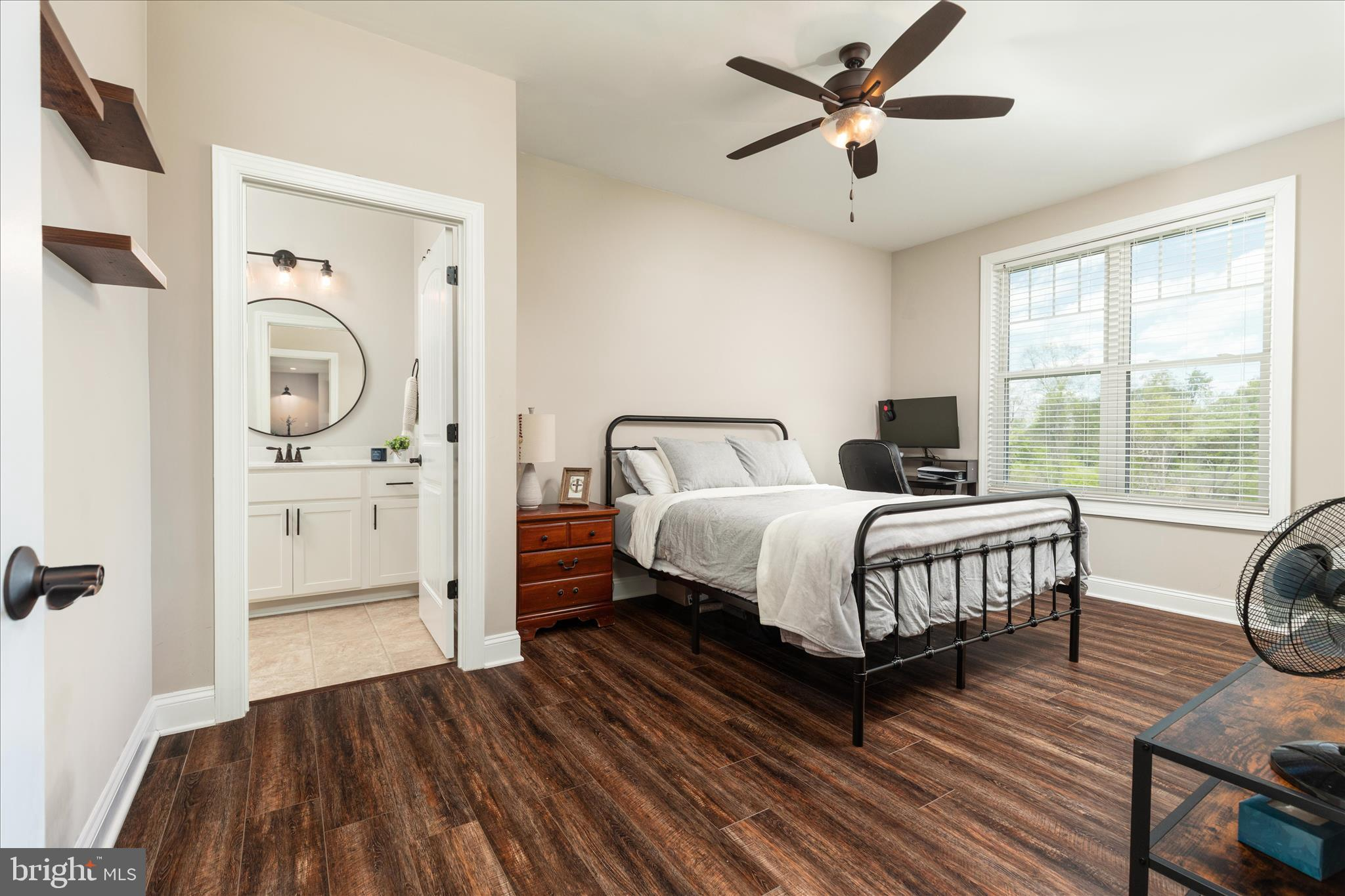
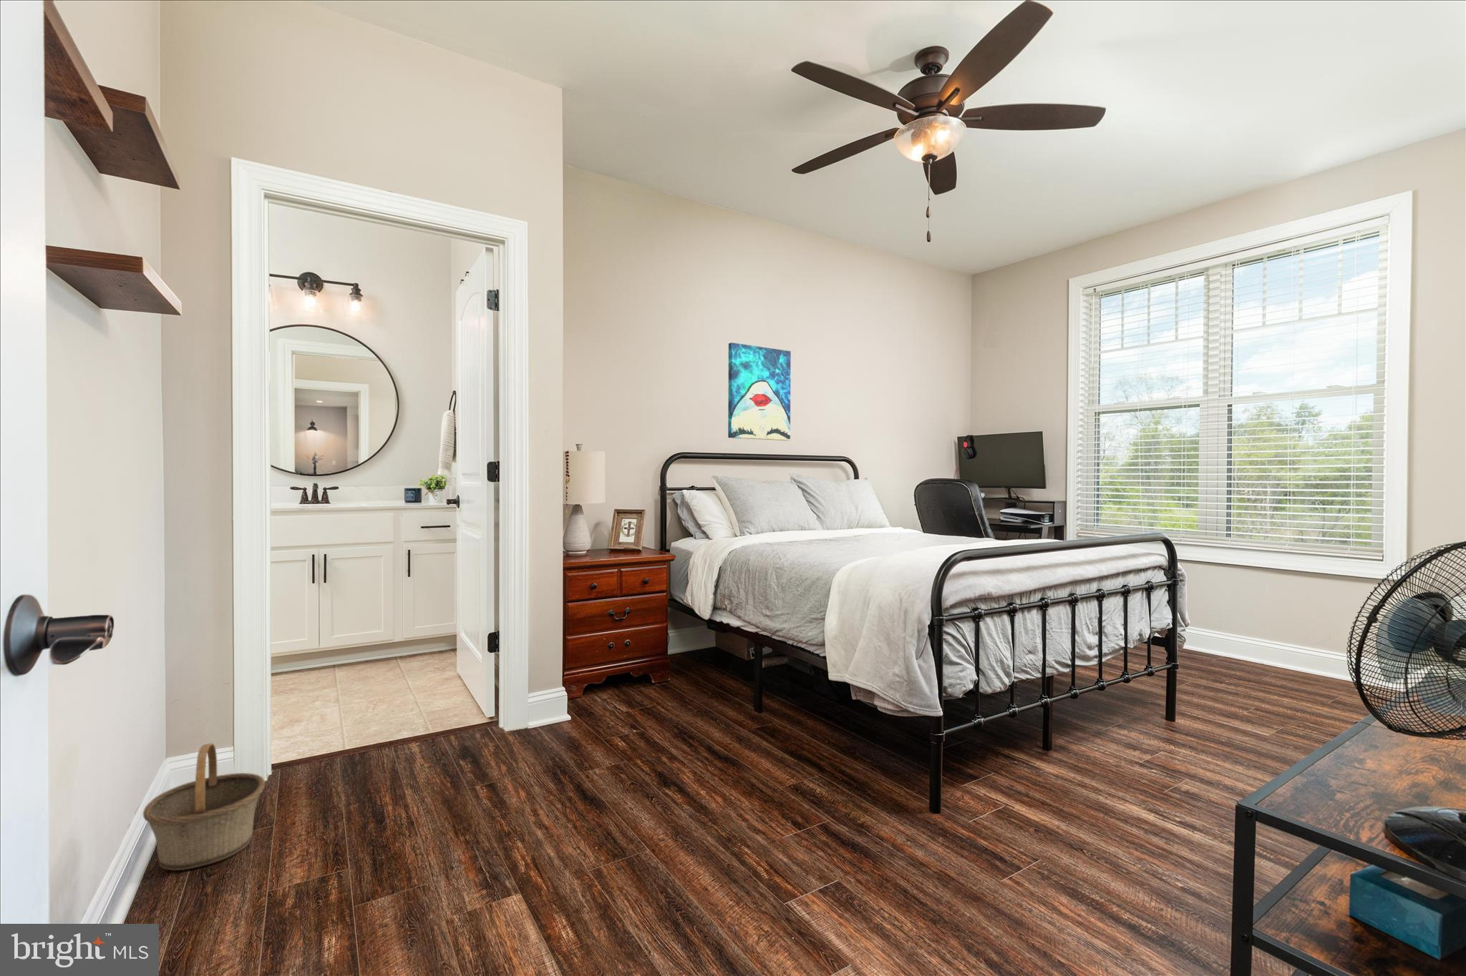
+ basket (207, 798)
+ wall art (760, 393)
